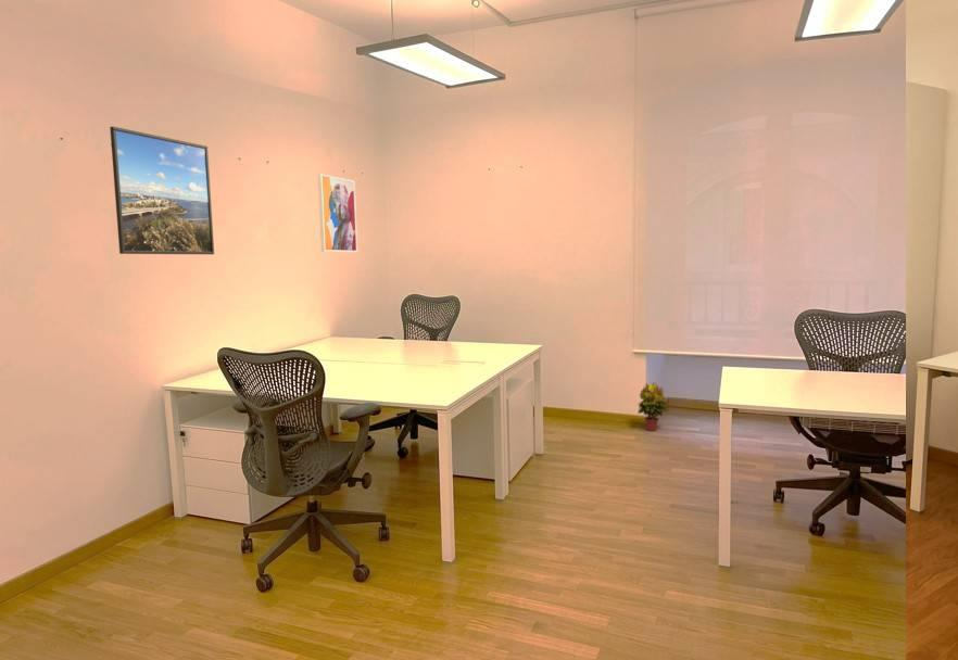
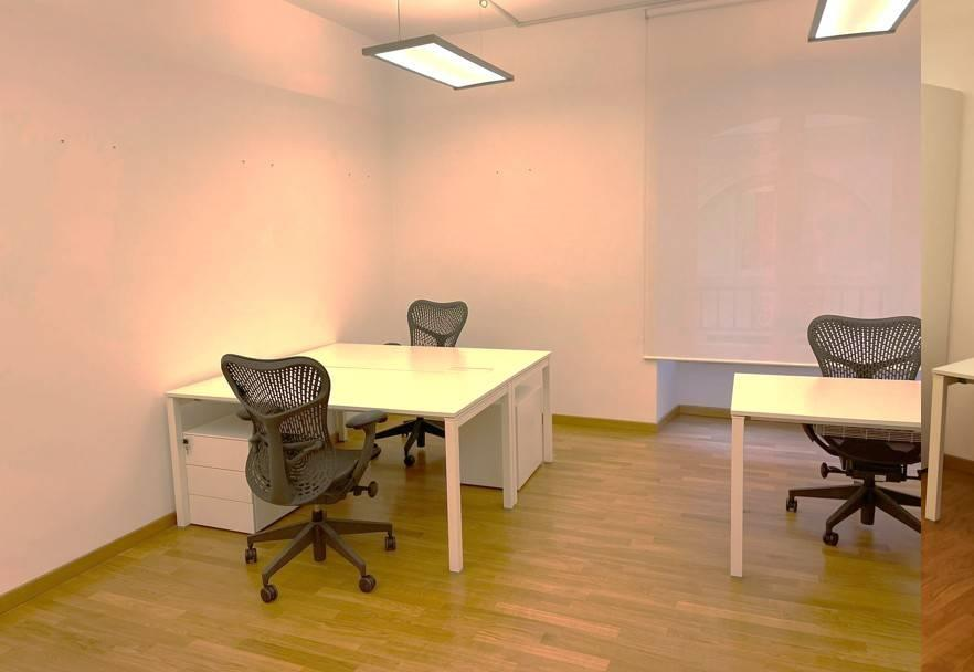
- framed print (166, 195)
- potted plant (652, 406)
- wall art (338, 215)
